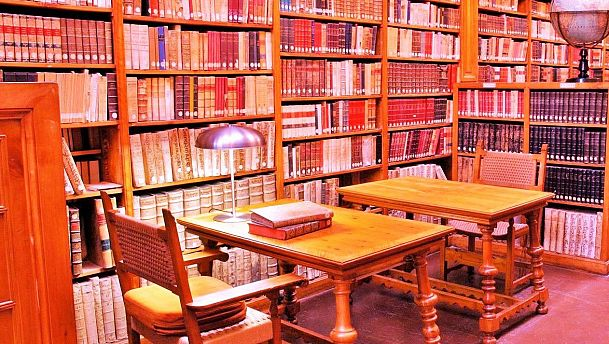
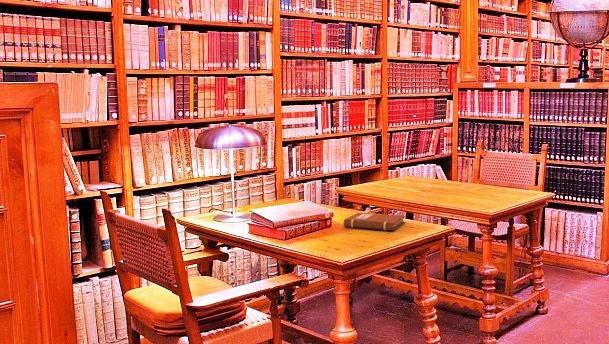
+ notebook (373, 221)
